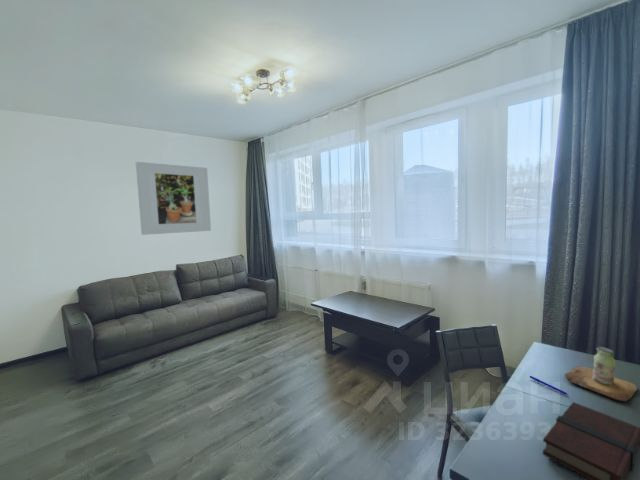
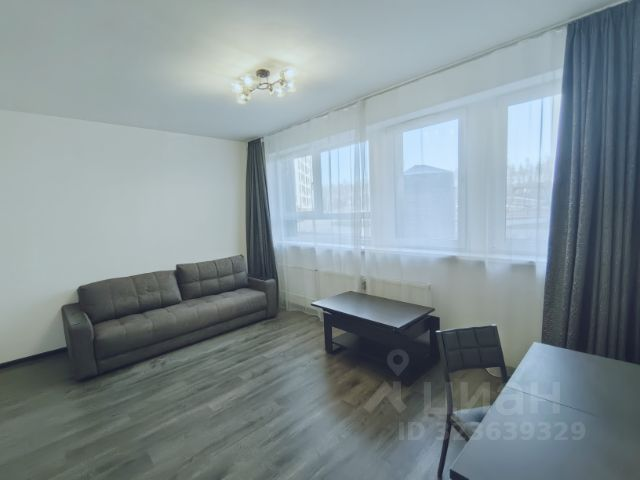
- bottle (599, 365)
- book (591, 440)
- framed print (176, 199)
- pen (548, 385)
